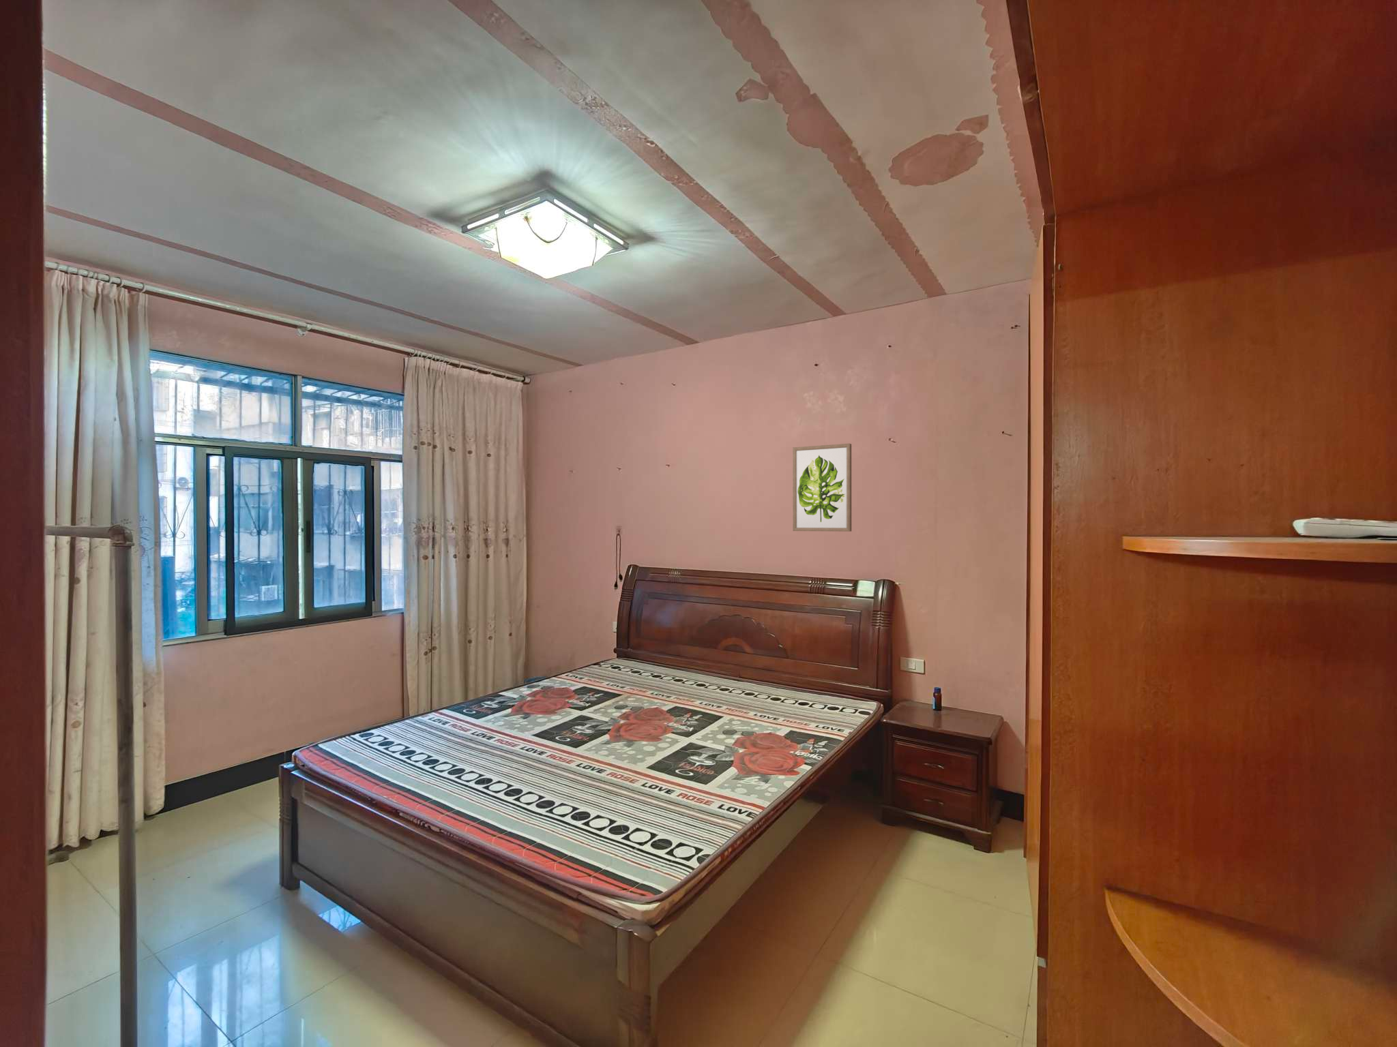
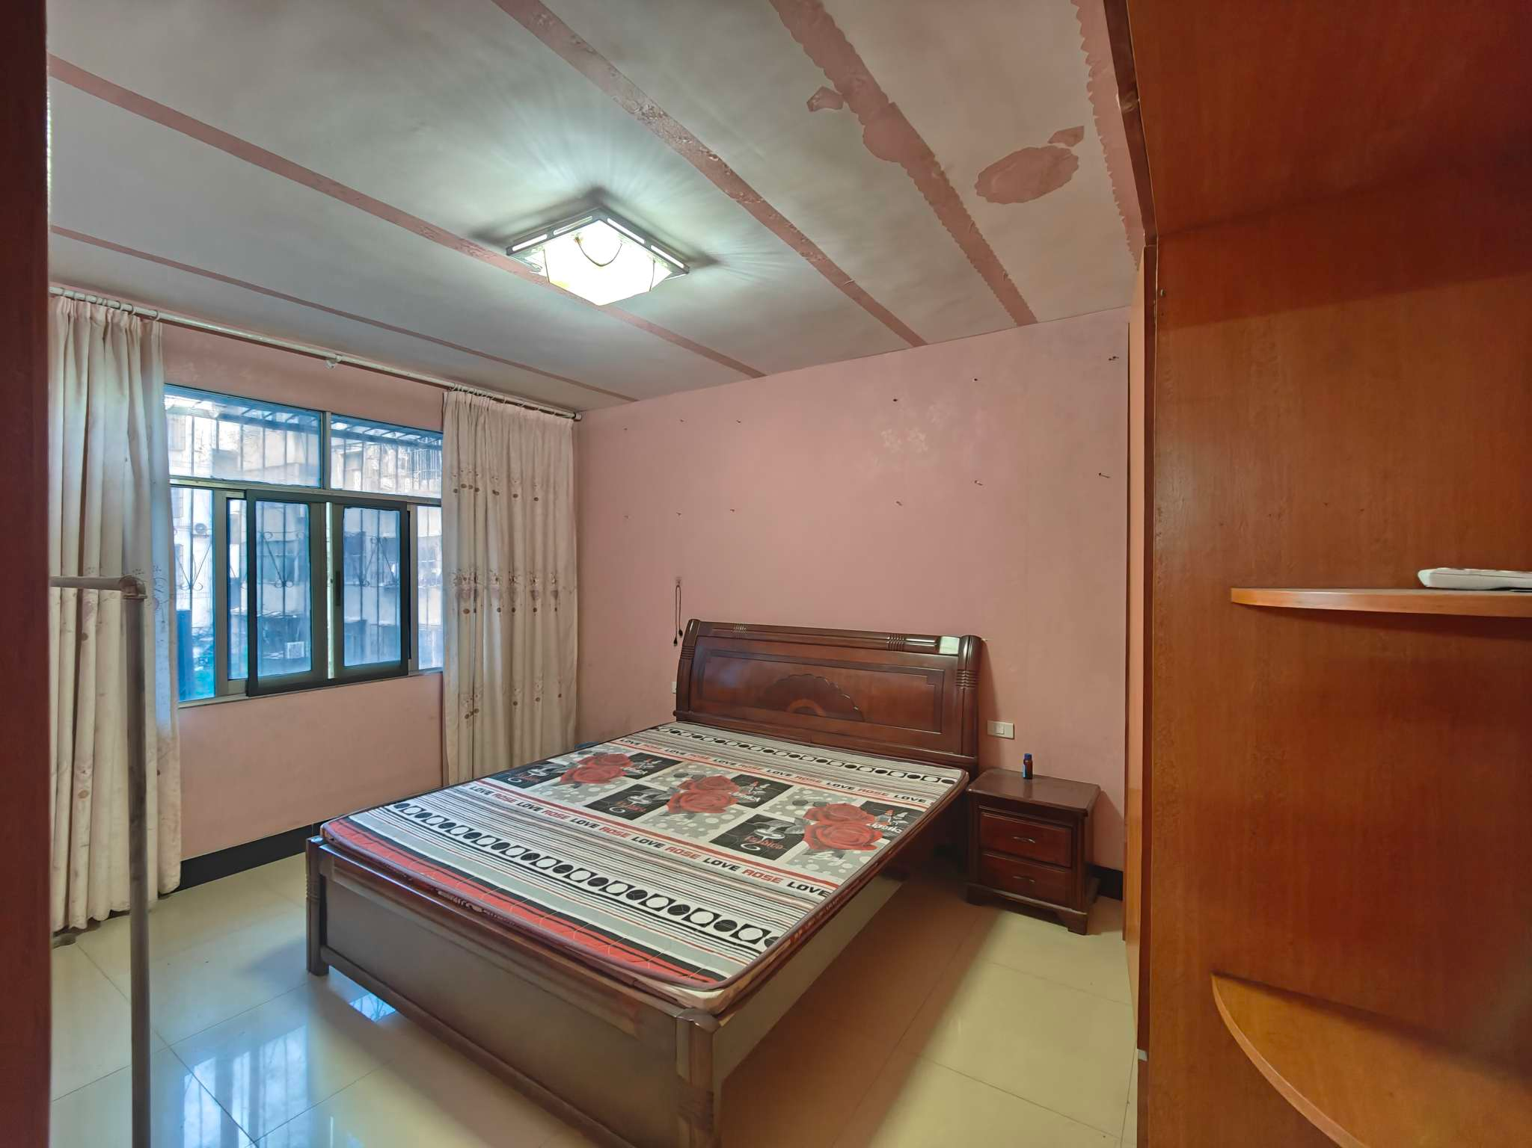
- wall art (822, 488)
